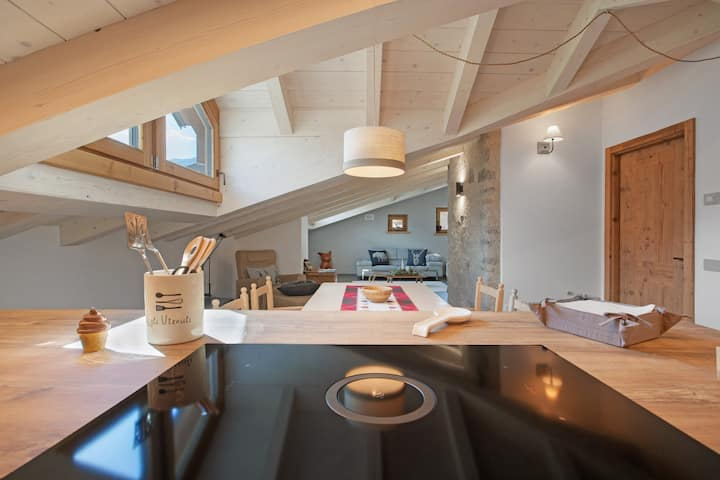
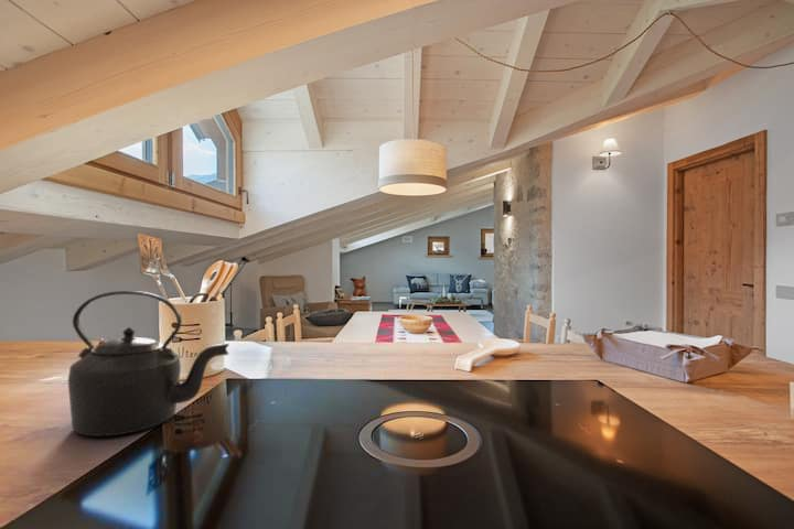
+ kettle (152, 354)
